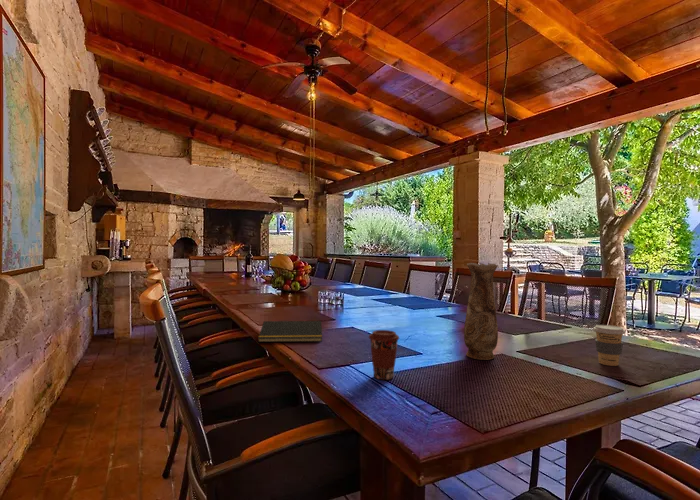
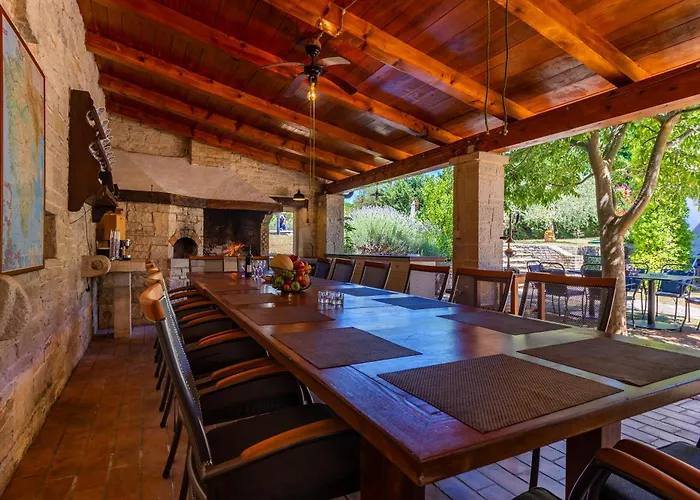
- coffee cup (383, 354)
- notepad (291, 330)
- coffee cup (608, 345)
- vase (481, 309)
